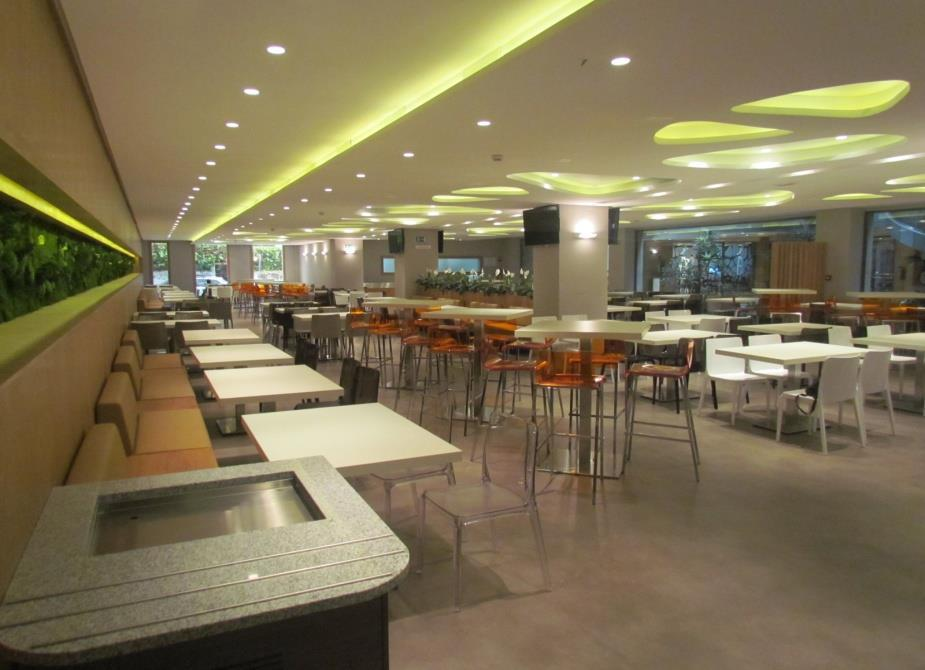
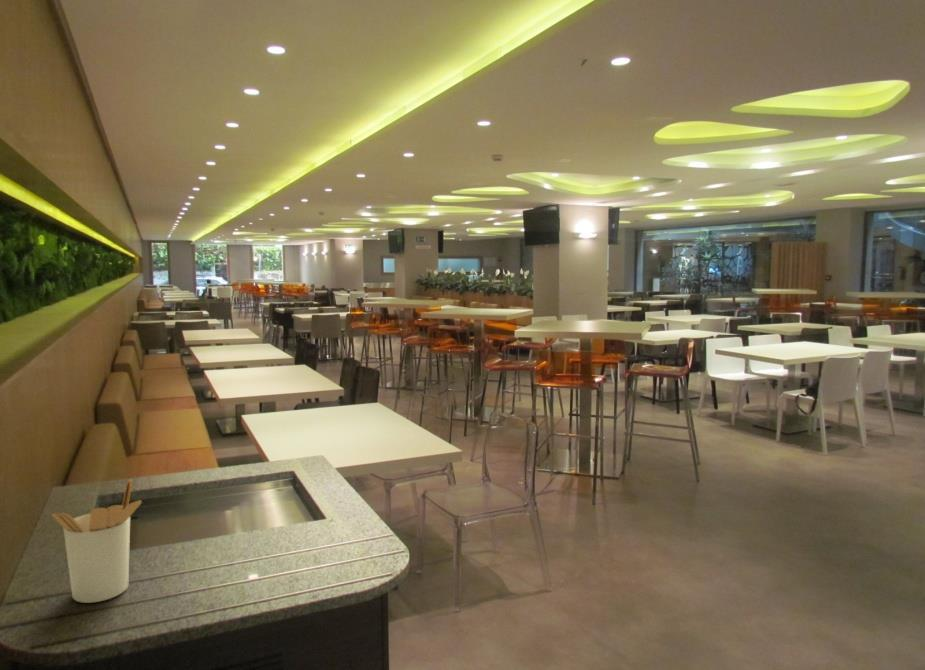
+ utensil holder (104, 543)
